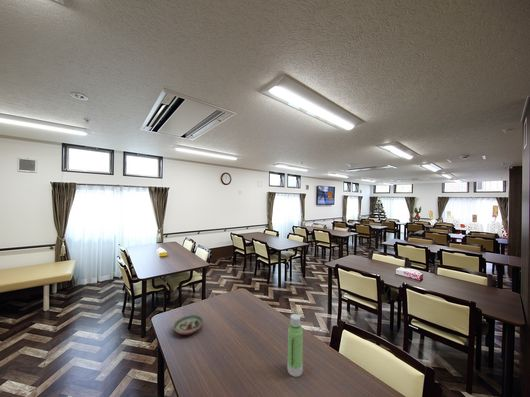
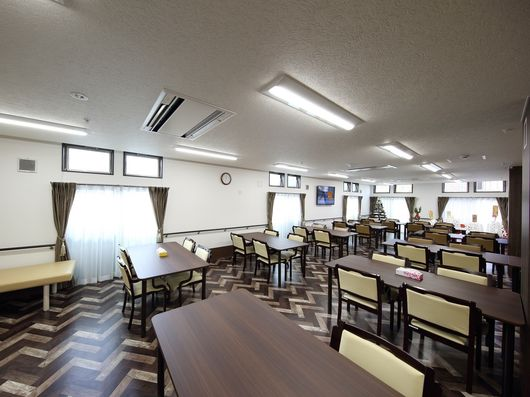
- water bottle (294, 343)
- decorative bowl (188, 326)
